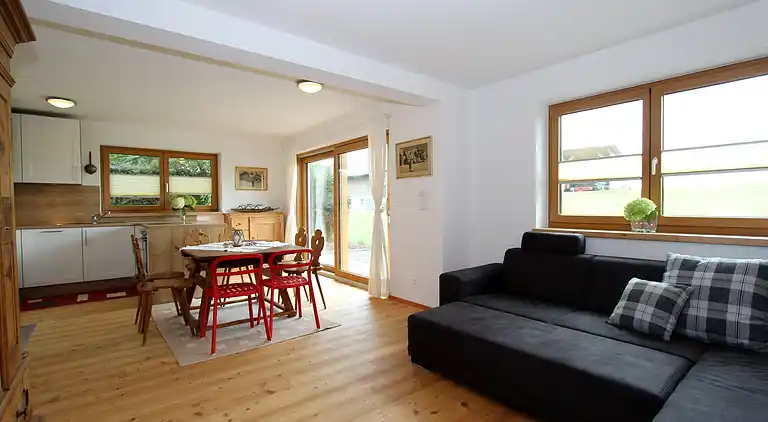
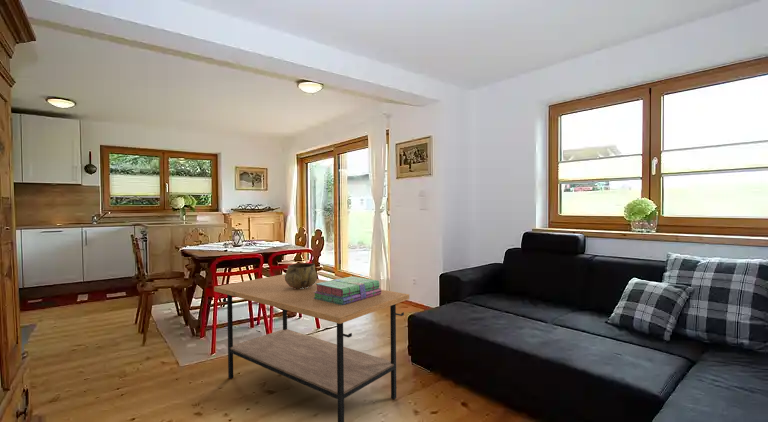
+ decorative bowl (301, 276)
+ stack of books (348, 288)
+ coffee table (306, 338)
